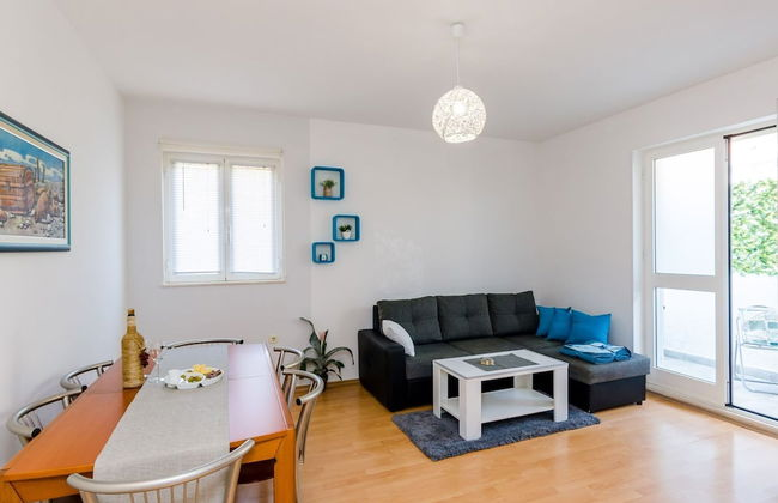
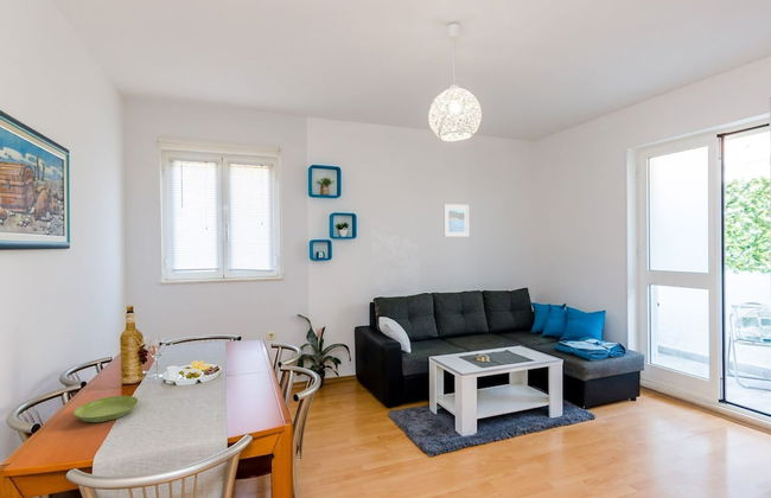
+ saucer (107, 409)
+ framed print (455, 221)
